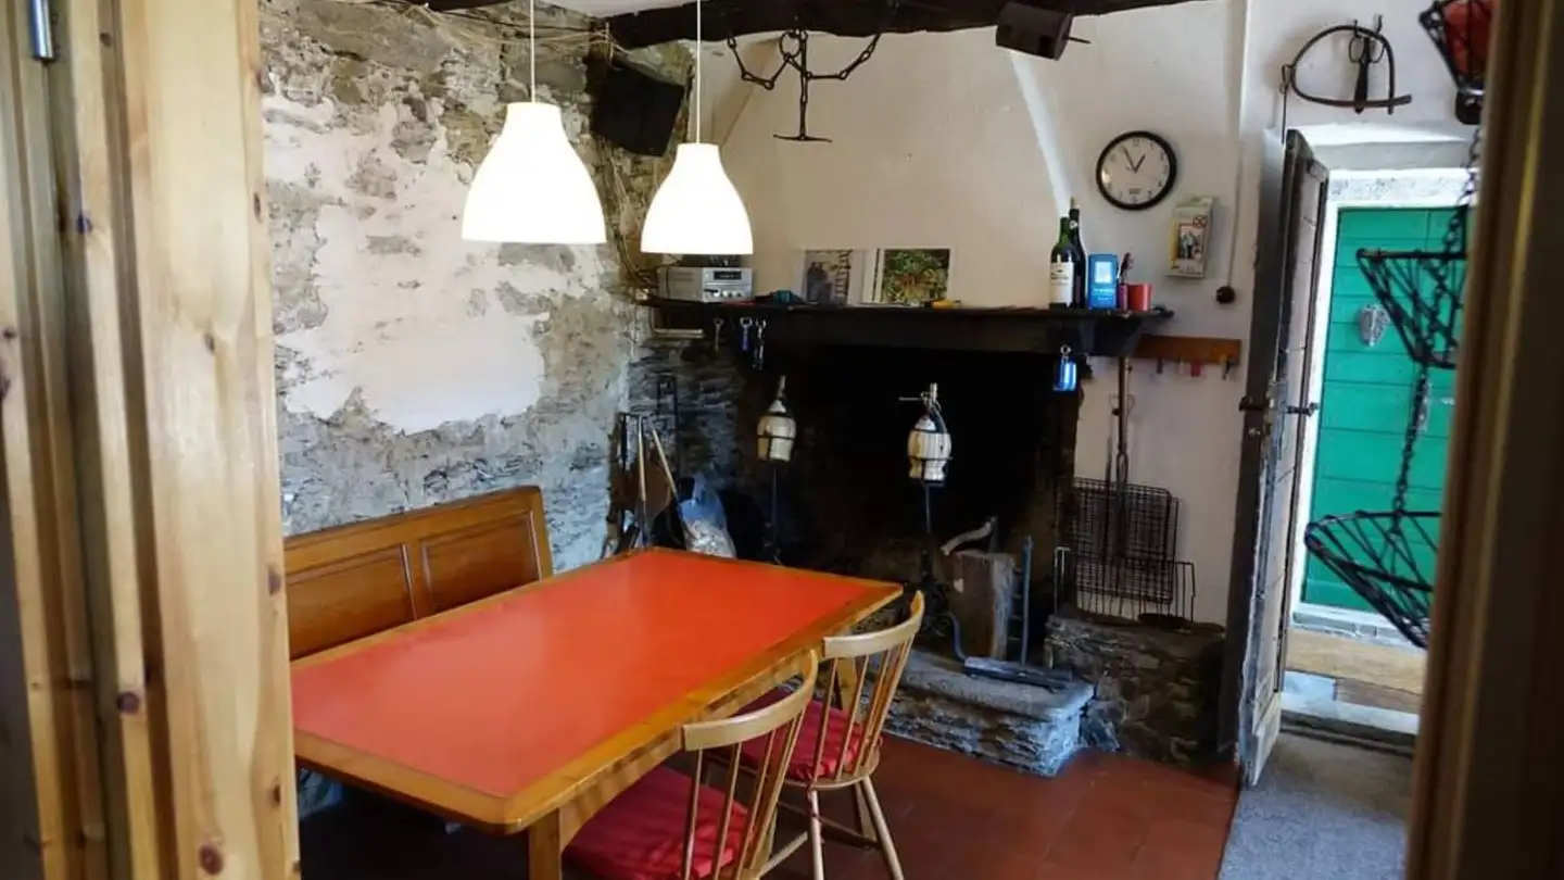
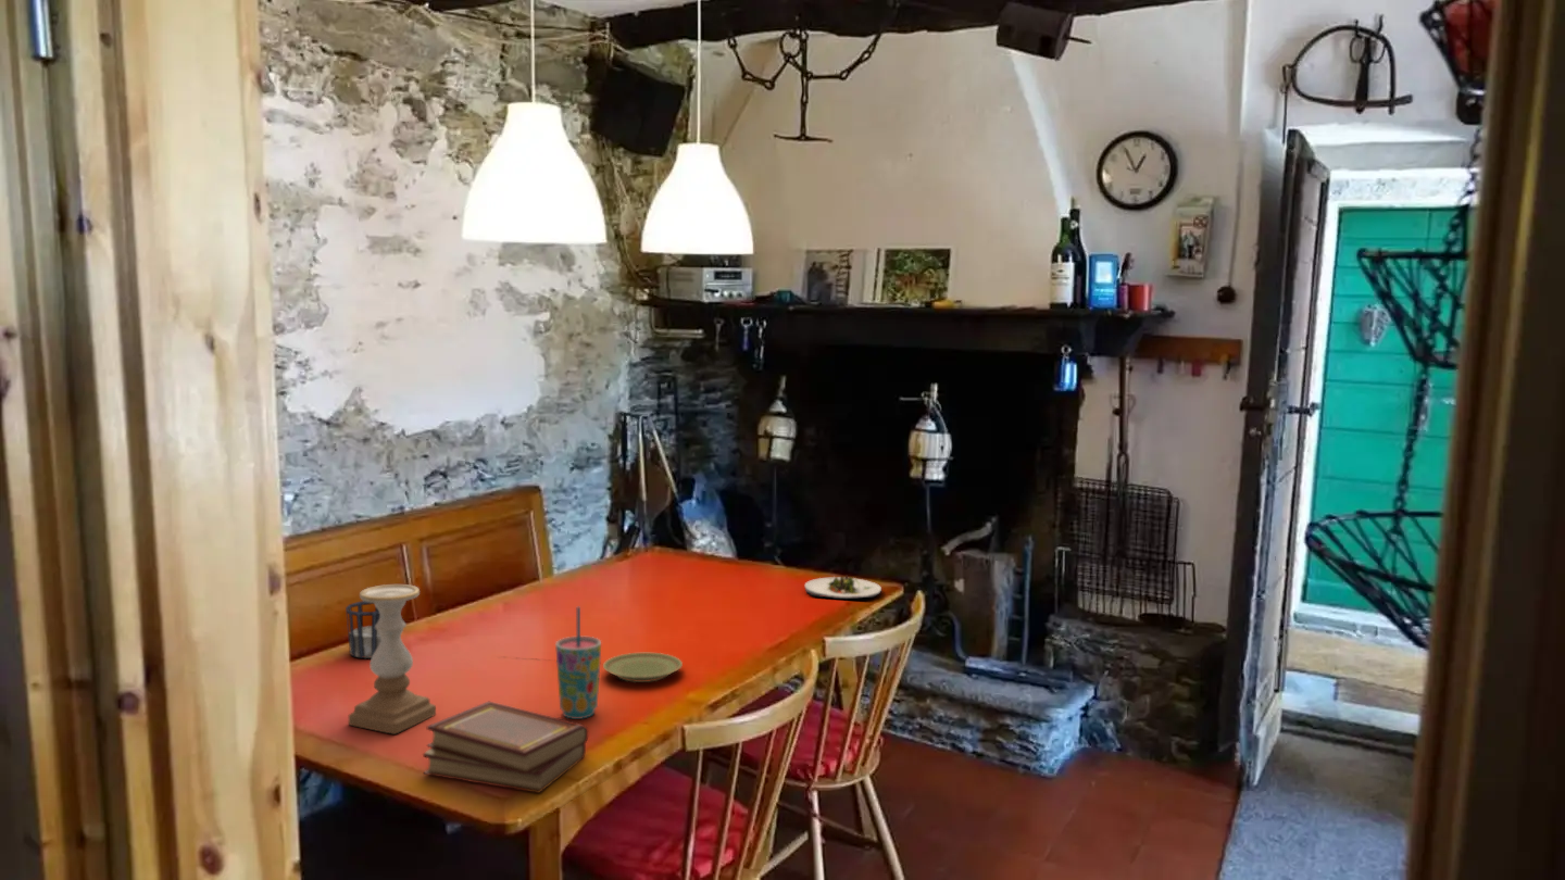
+ plate (642, 668)
+ cup (578, 661)
+ candle holder (391, 655)
+ salad plate (842, 583)
+ cup (371, 628)
+ book set (504, 743)
